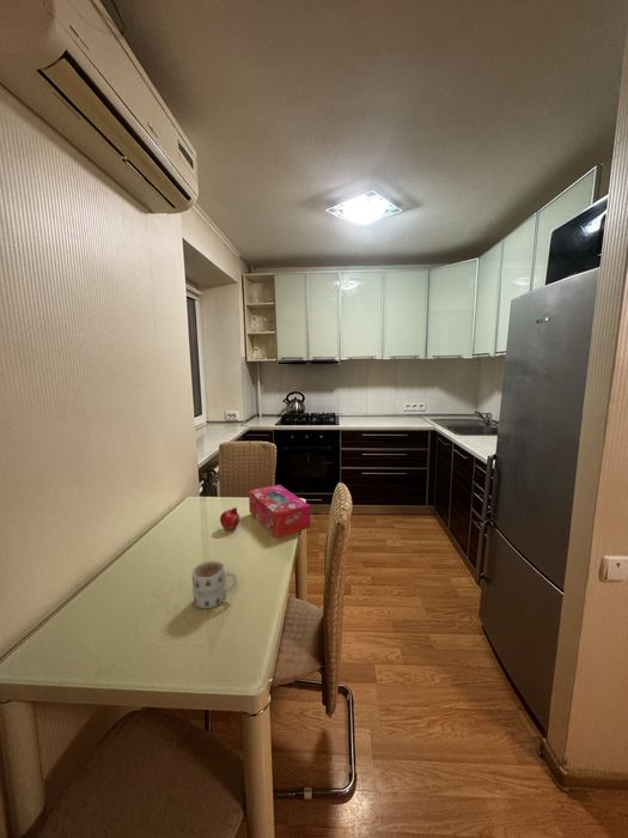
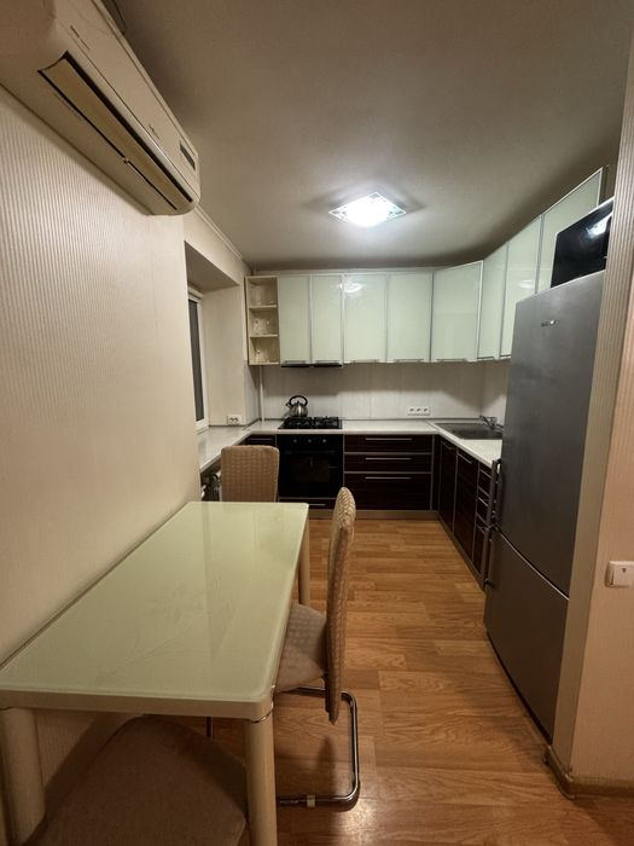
- fruit (230, 517)
- tissue box (278, 508)
- mug (214, 583)
